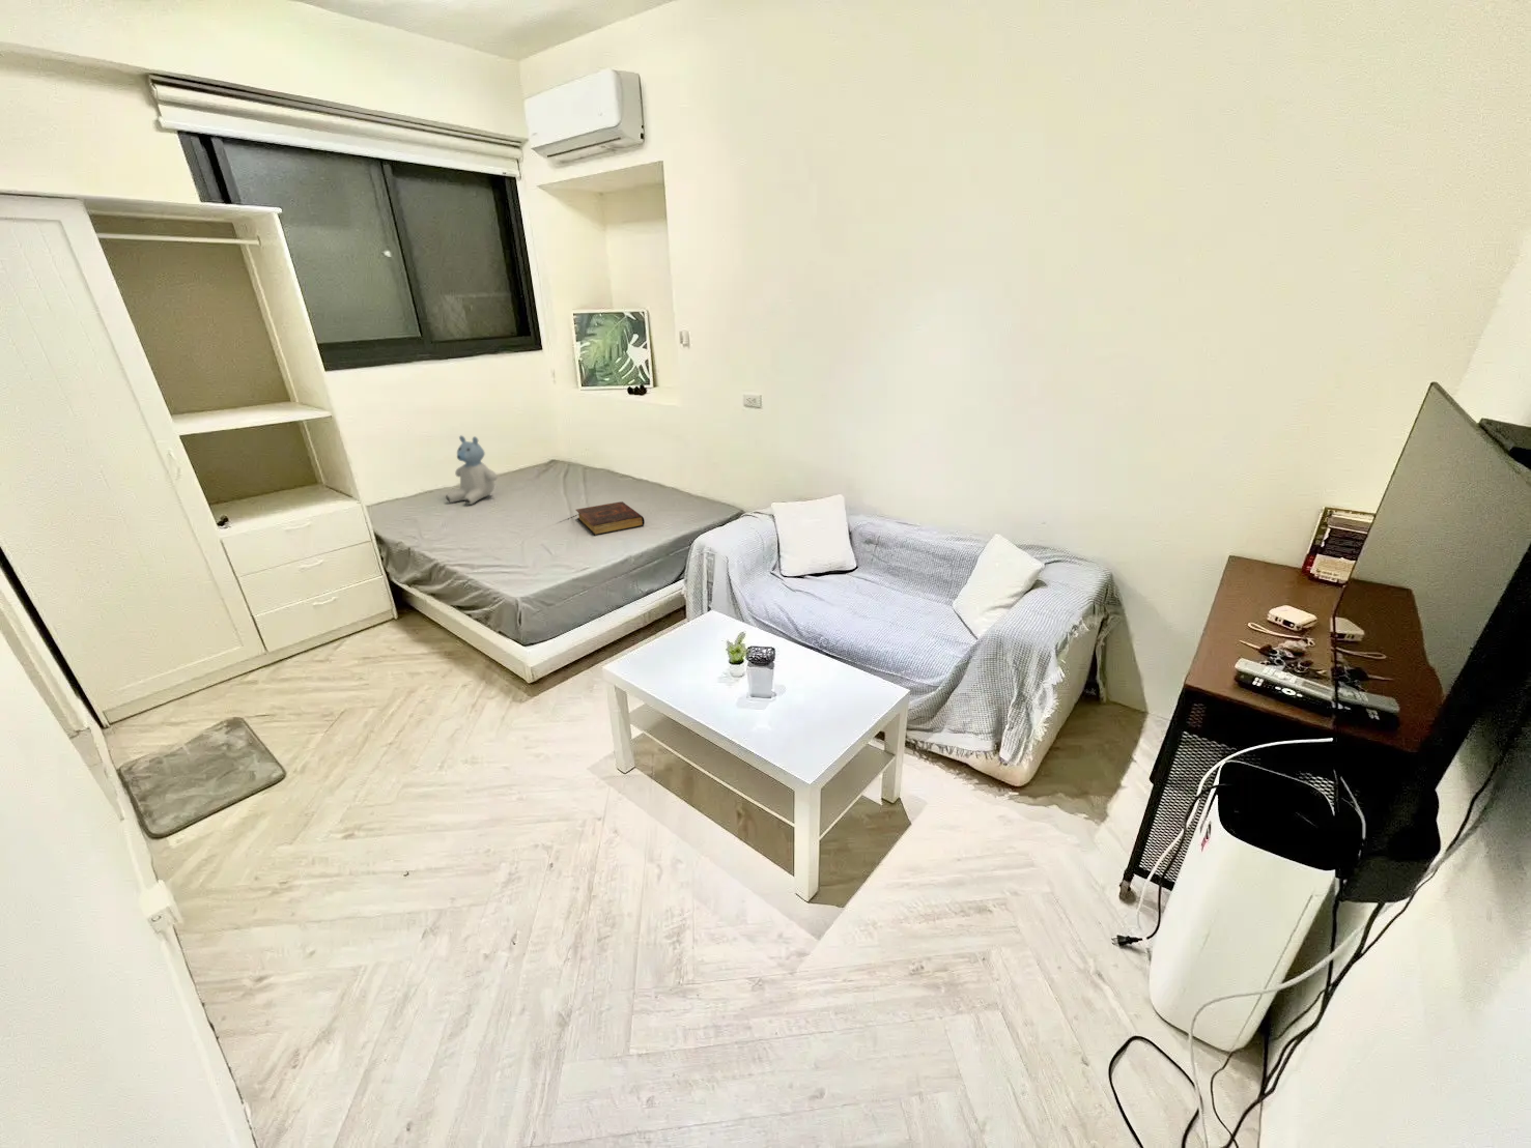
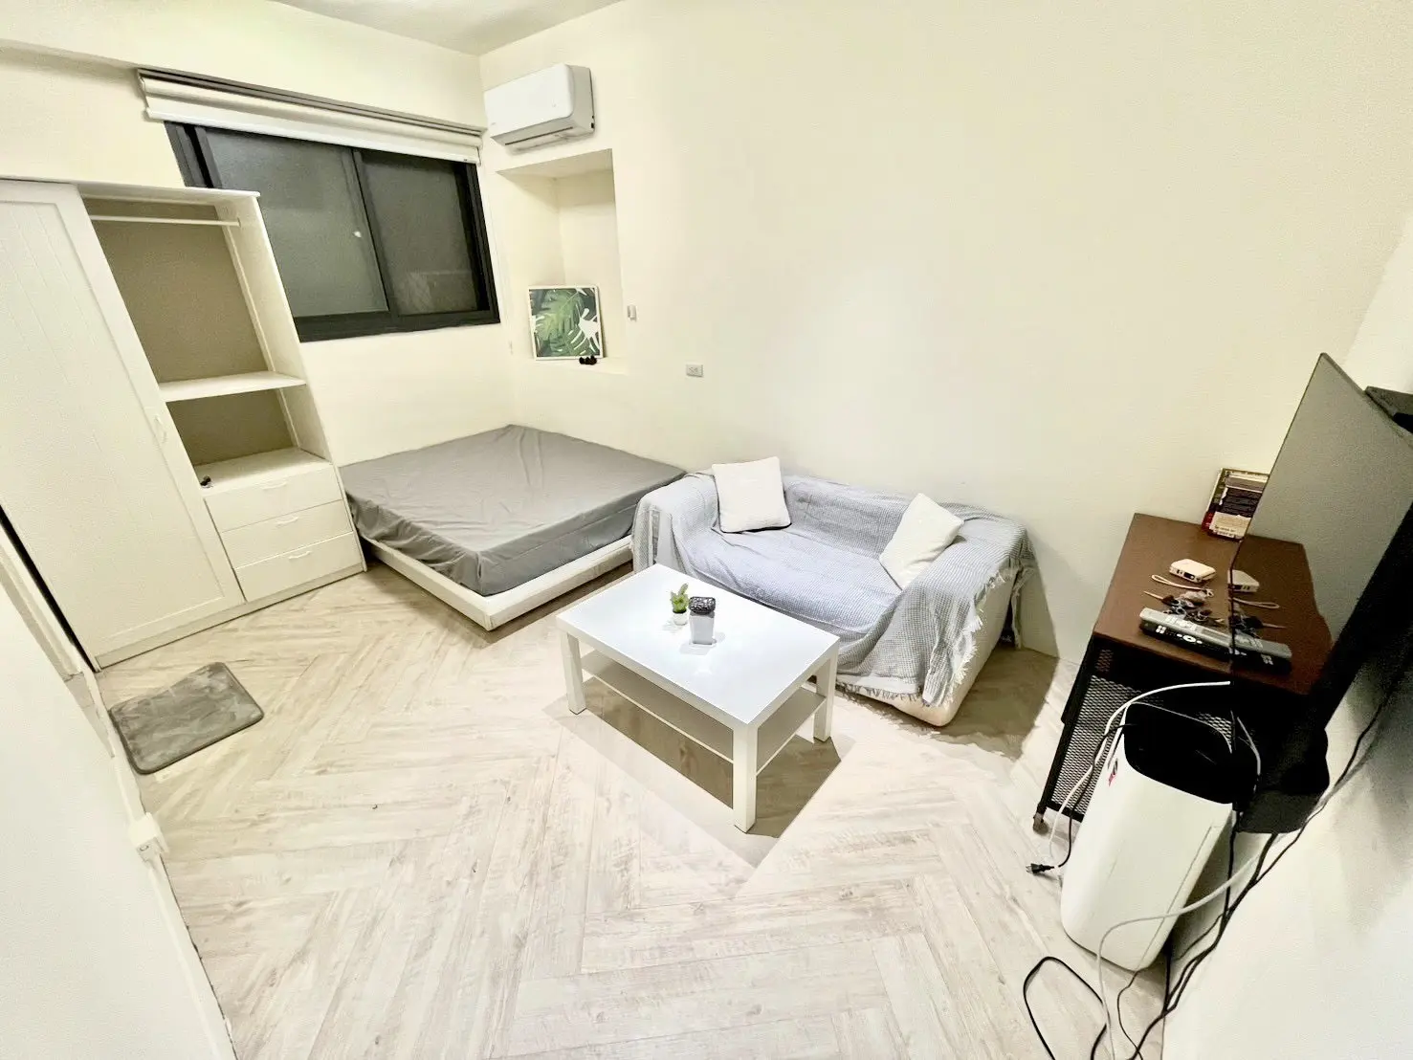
- book (609, 517)
- stuffed bear (467, 468)
